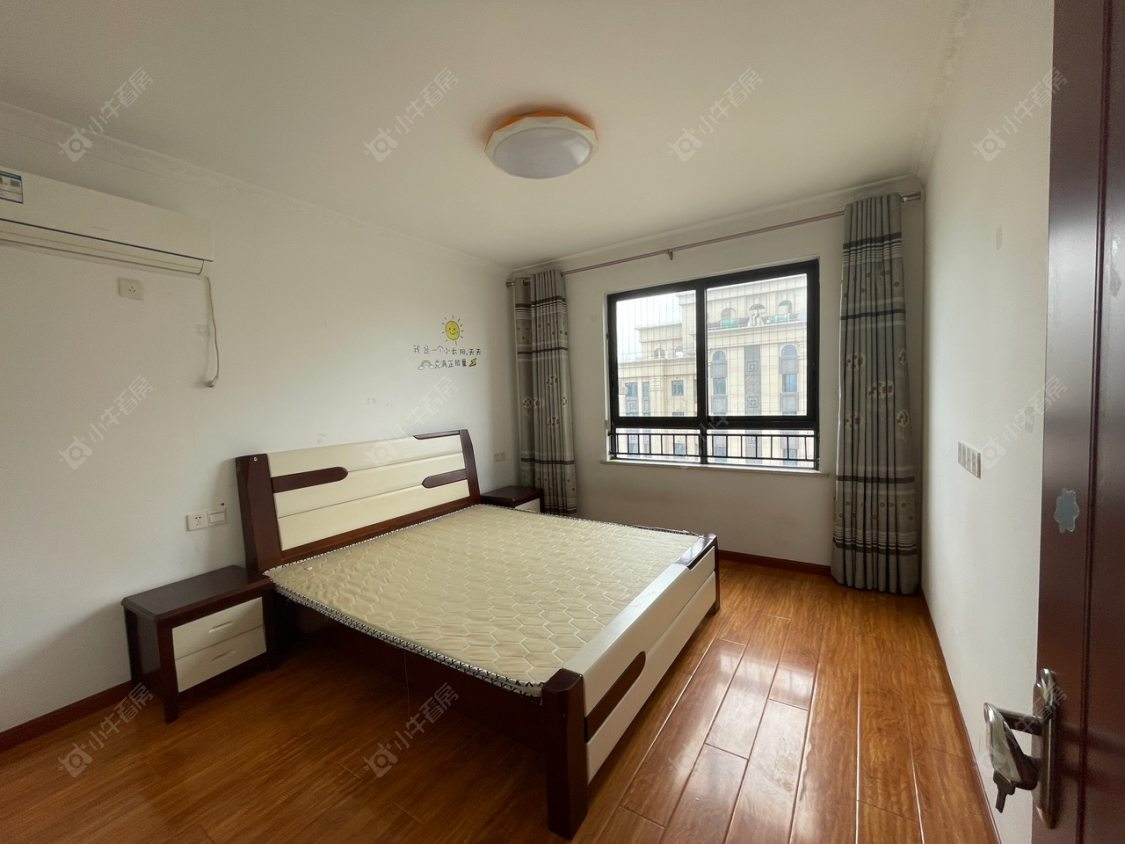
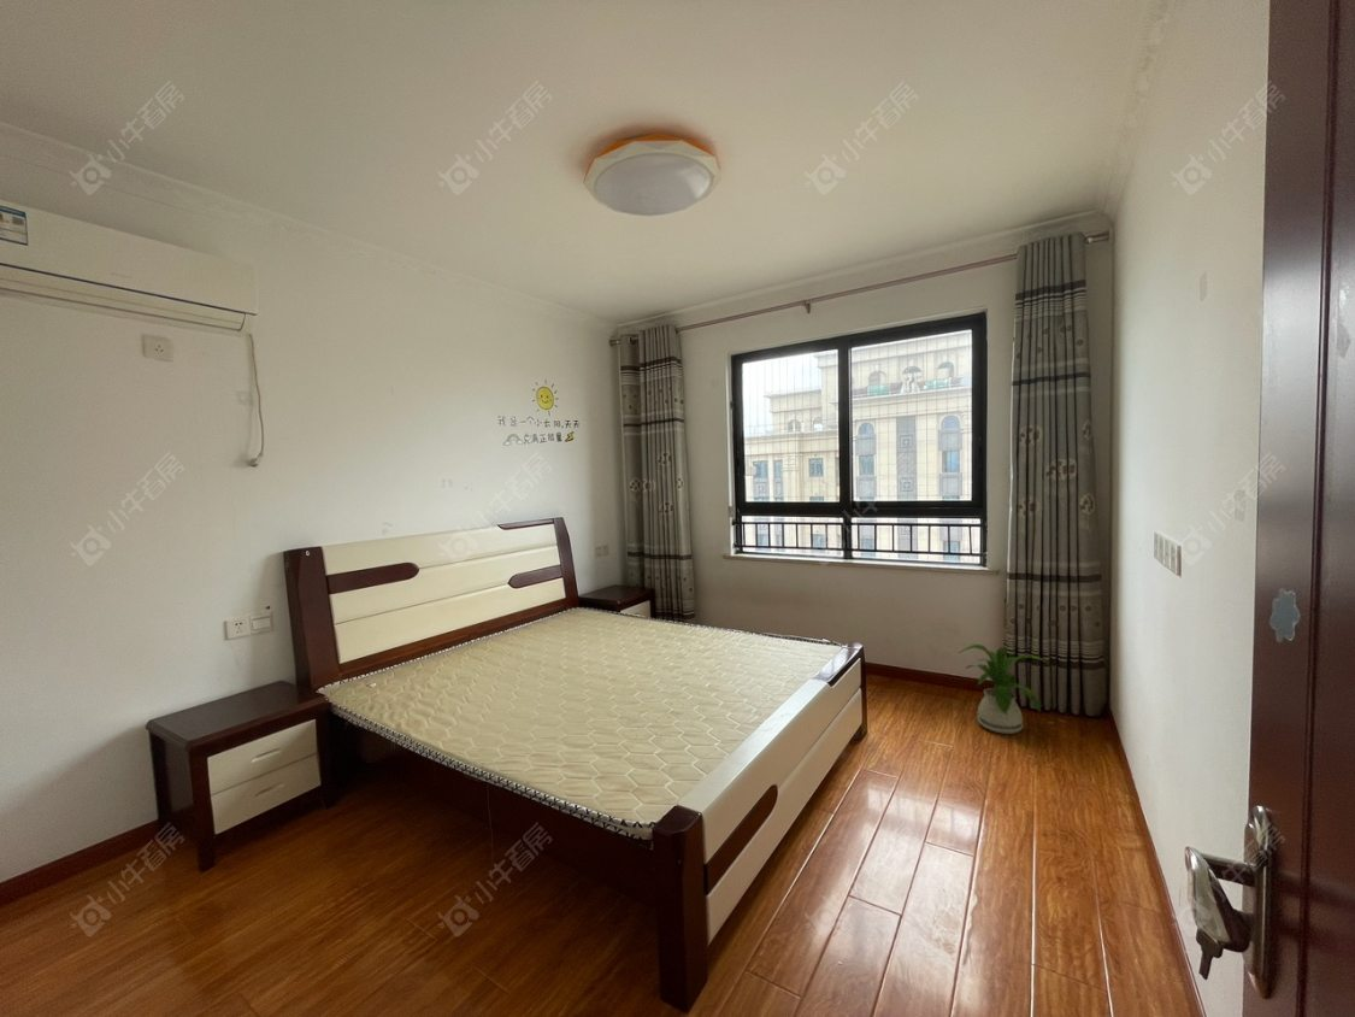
+ house plant (1003, 680)
